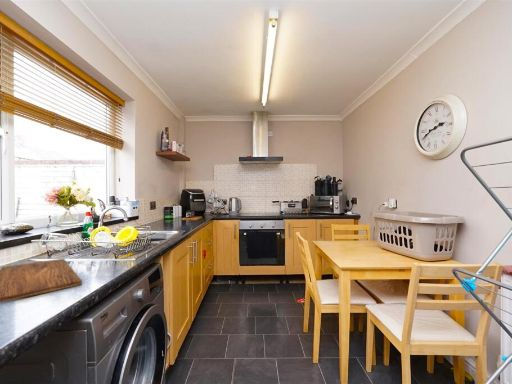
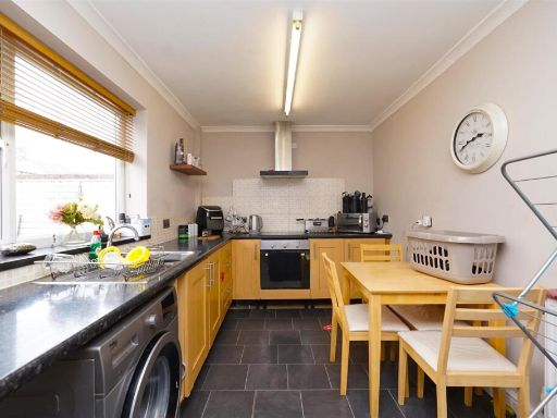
- cutting board (35, 275)
